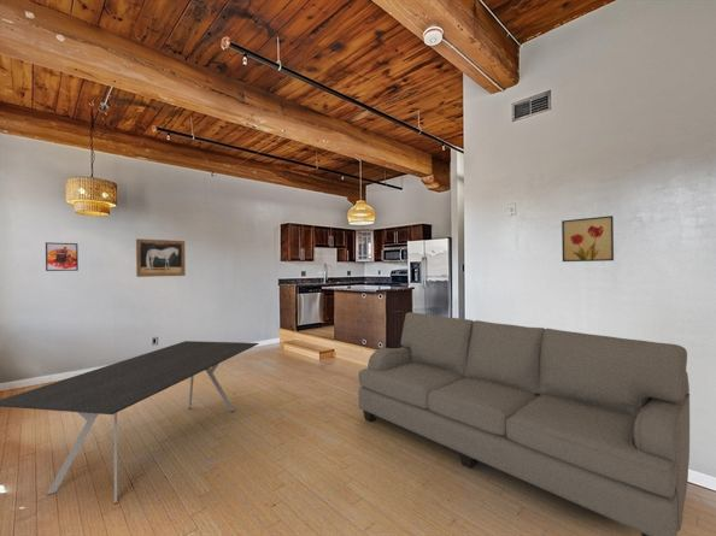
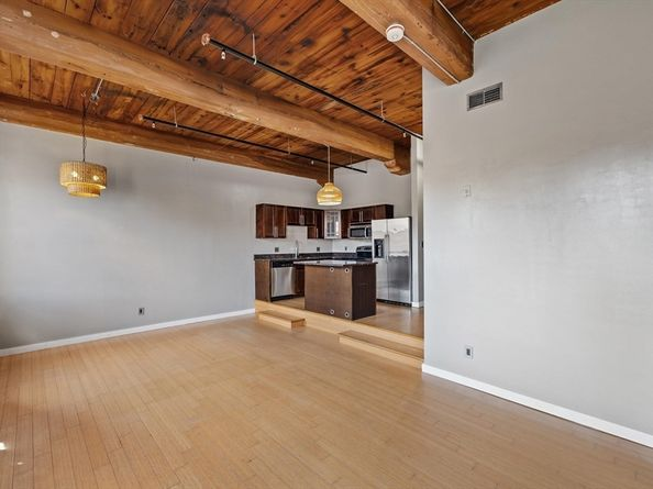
- wall art (162, 258)
- dining table (155, 393)
- sofa (492, 385)
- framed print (61, 257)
- wall art (586, 240)
